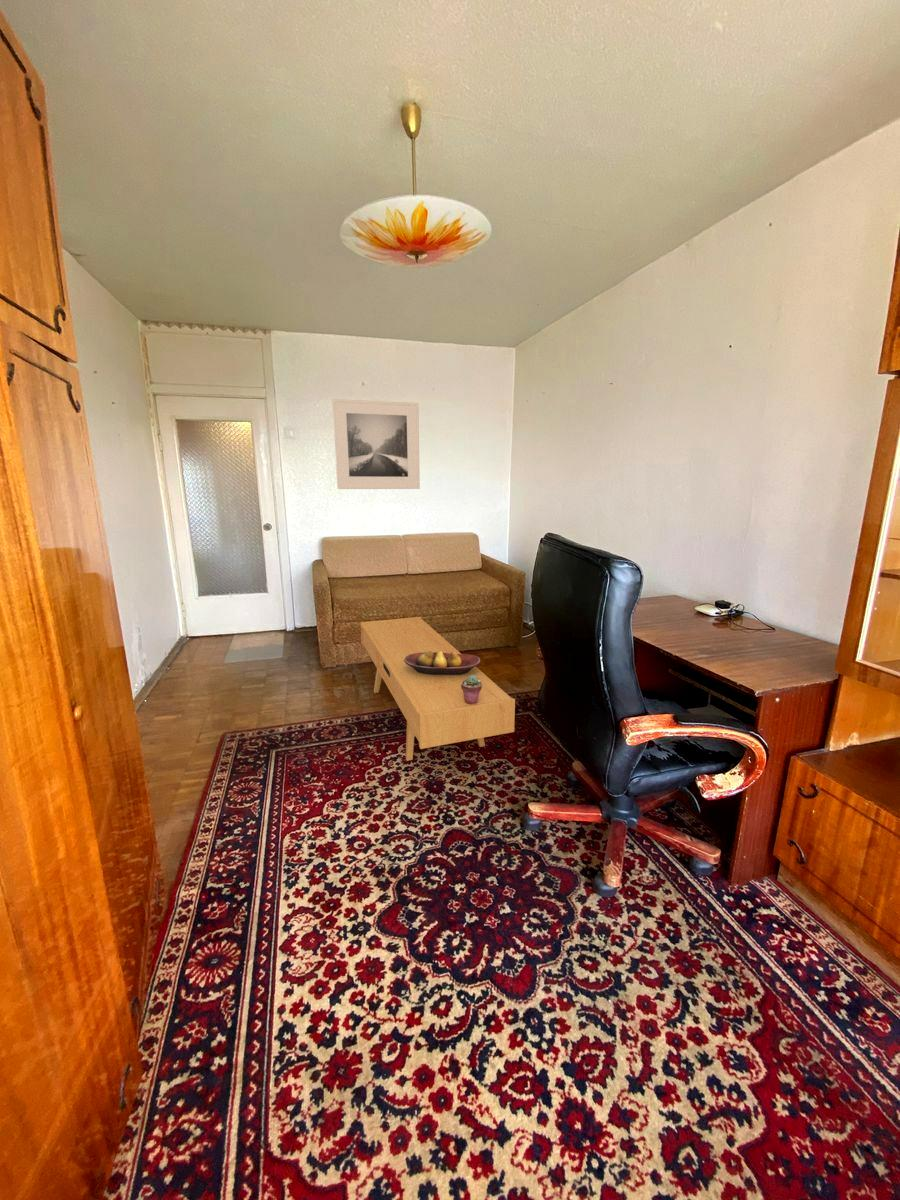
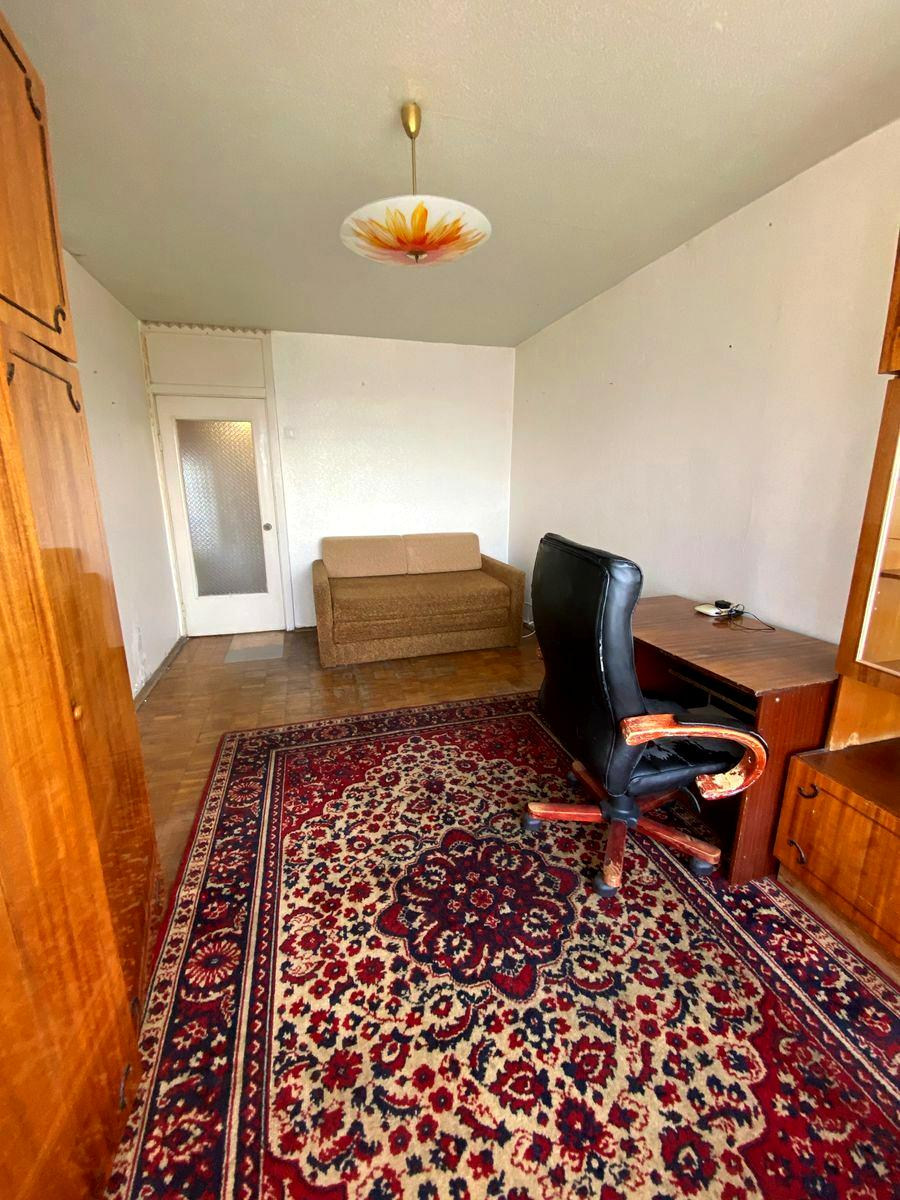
- potted succulent (471, 688)
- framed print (377, 445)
- tv console (420, 684)
- fruit bowl (442, 659)
